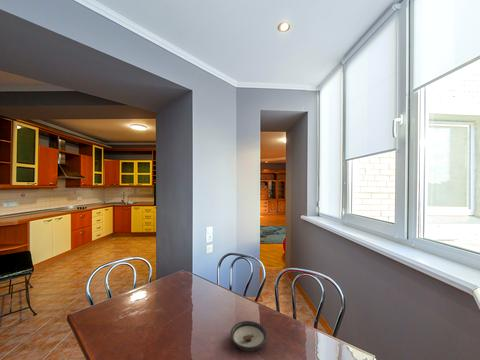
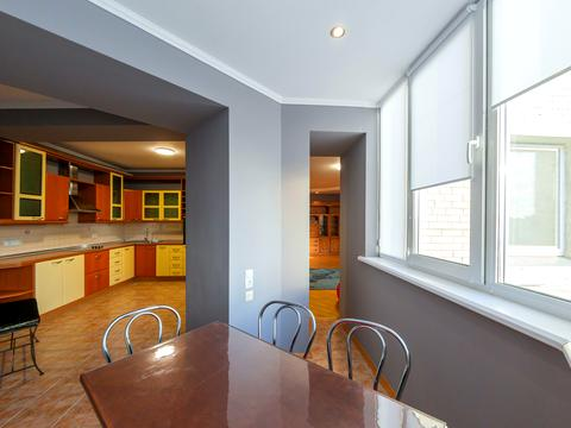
- saucer (248, 337)
